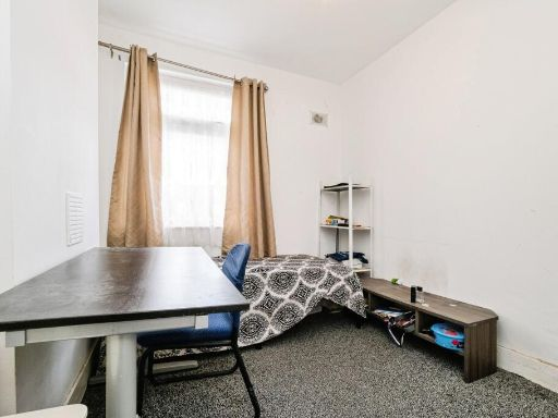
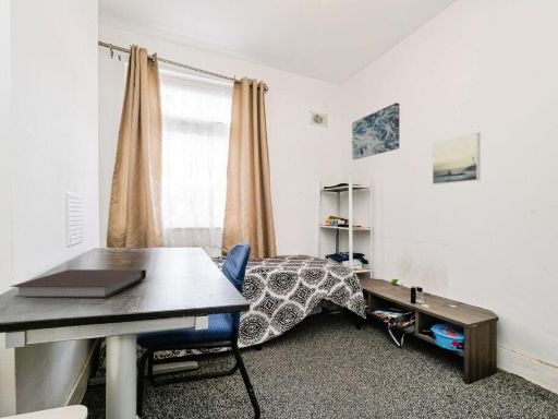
+ wall art (373, 134)
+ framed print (454, 160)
+ notebook (86, 282)
